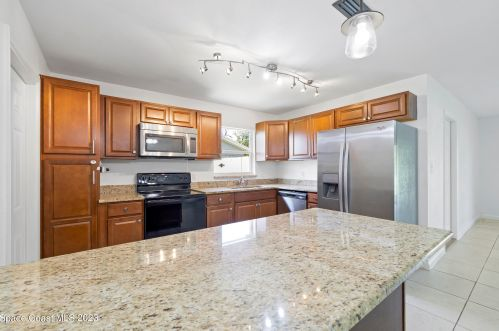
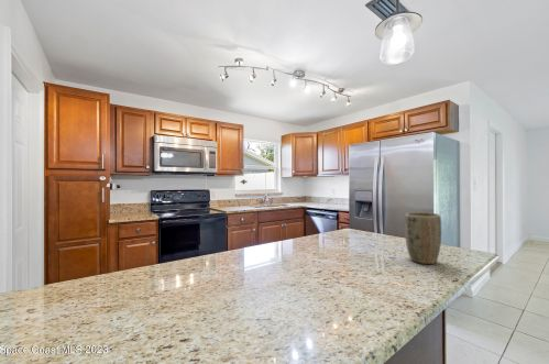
+ plant pot (422, 236)
